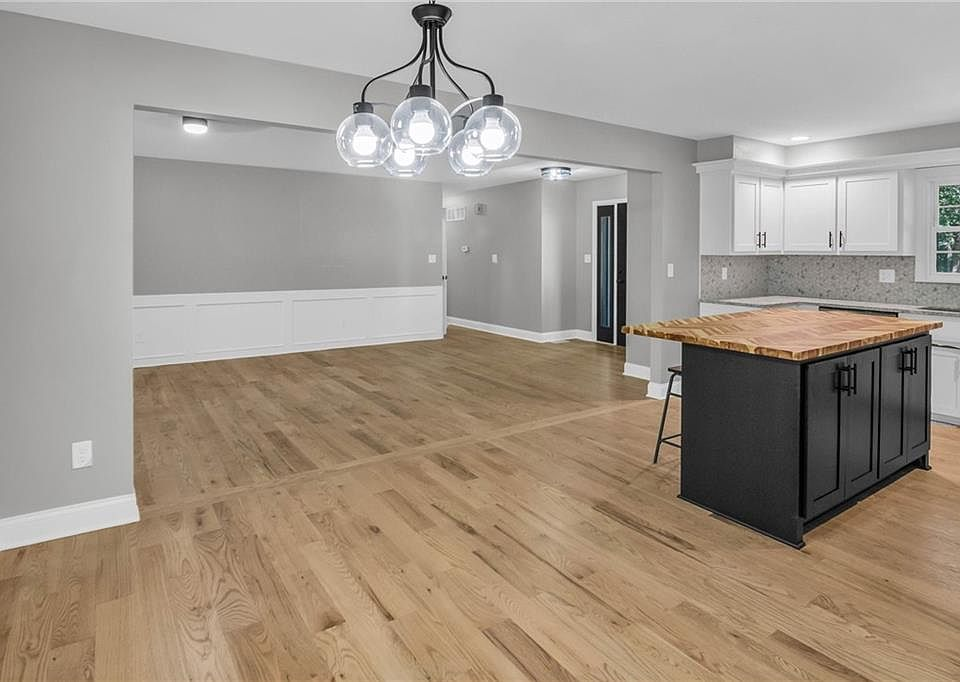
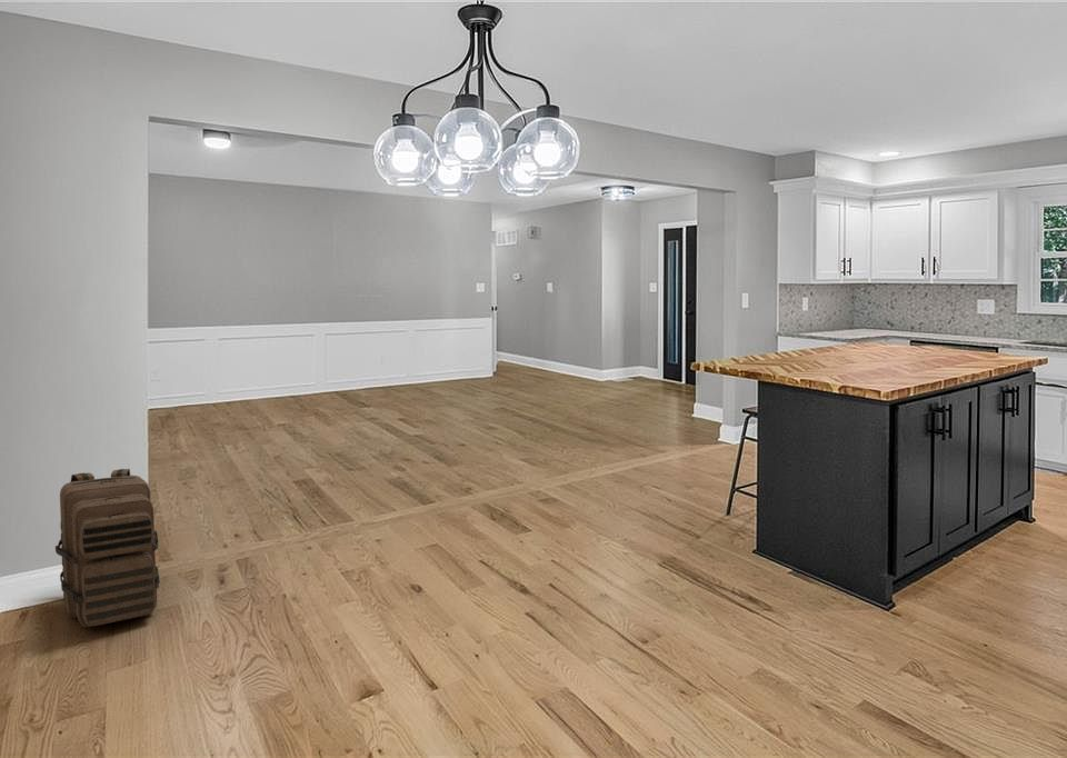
+ backpack (109, 543)
